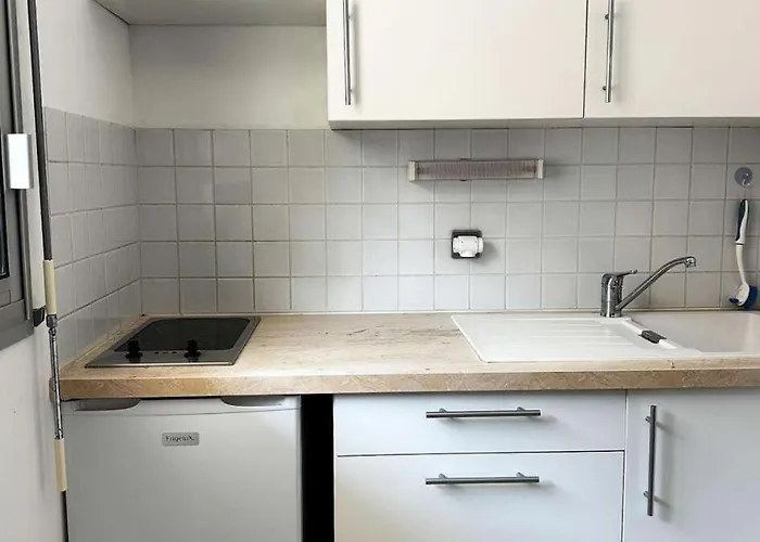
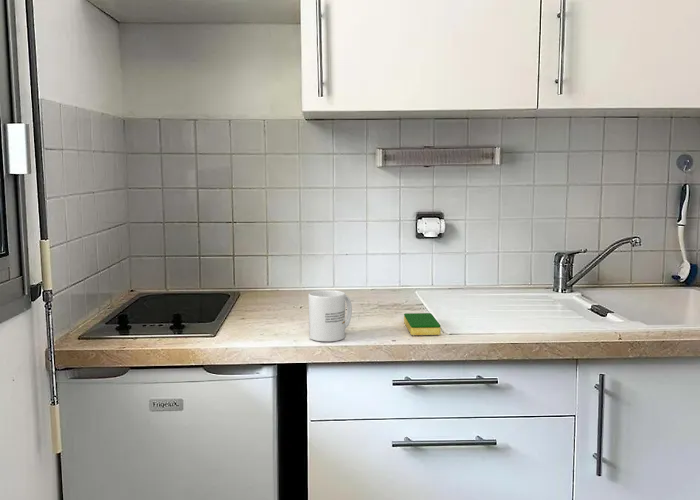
+ dish sponge (421, 323)
+ mug (329, 313)
